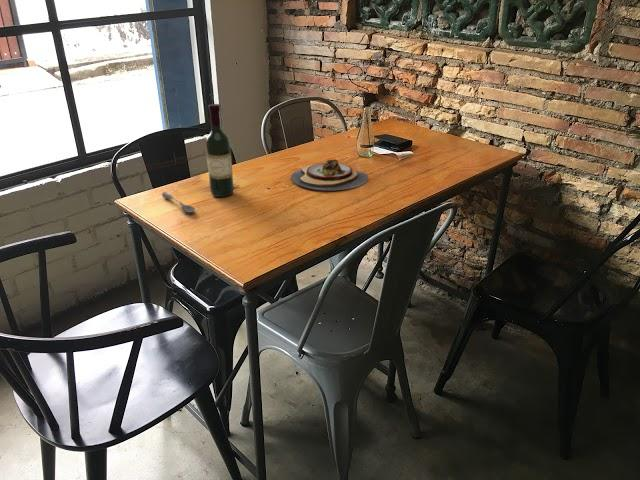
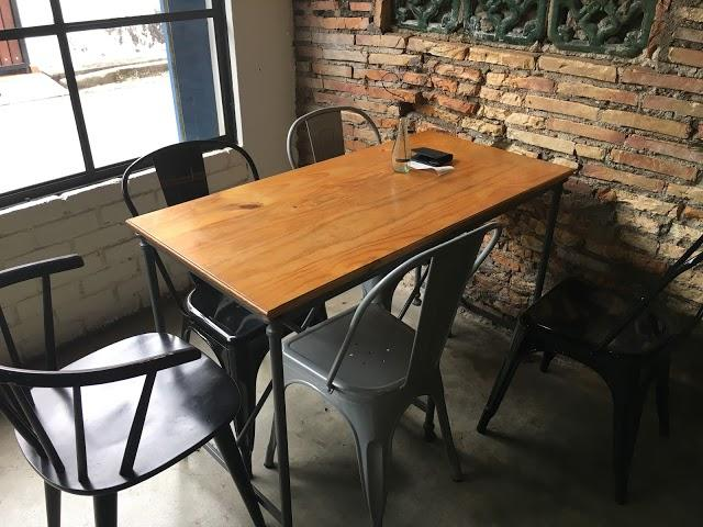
- soupspoon (178, 202)
- plate (329, 168)
- wine bottle (218, 151)
